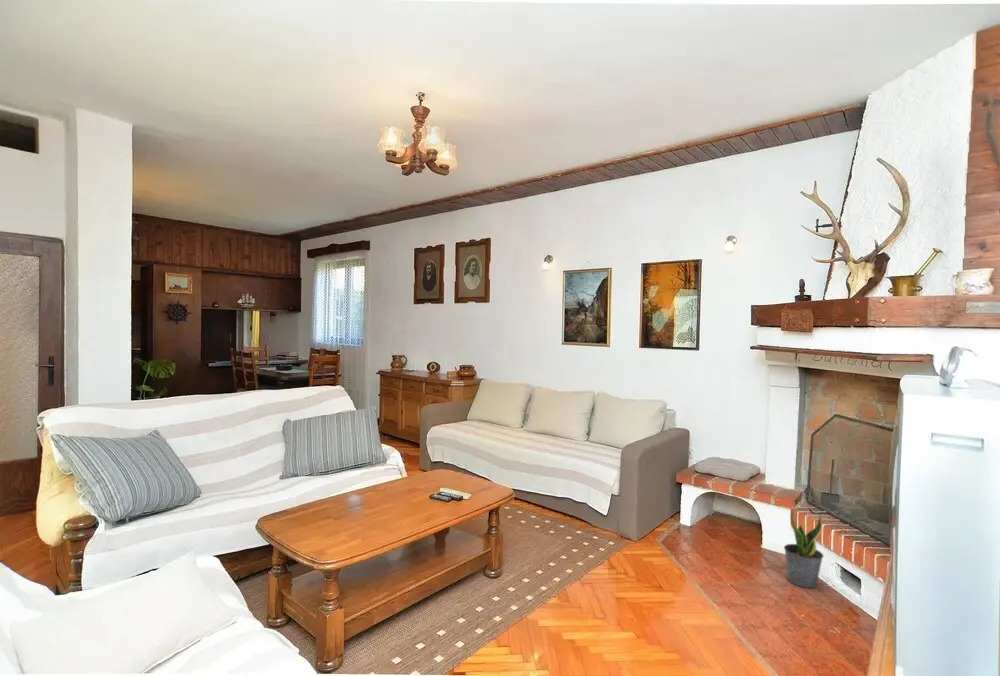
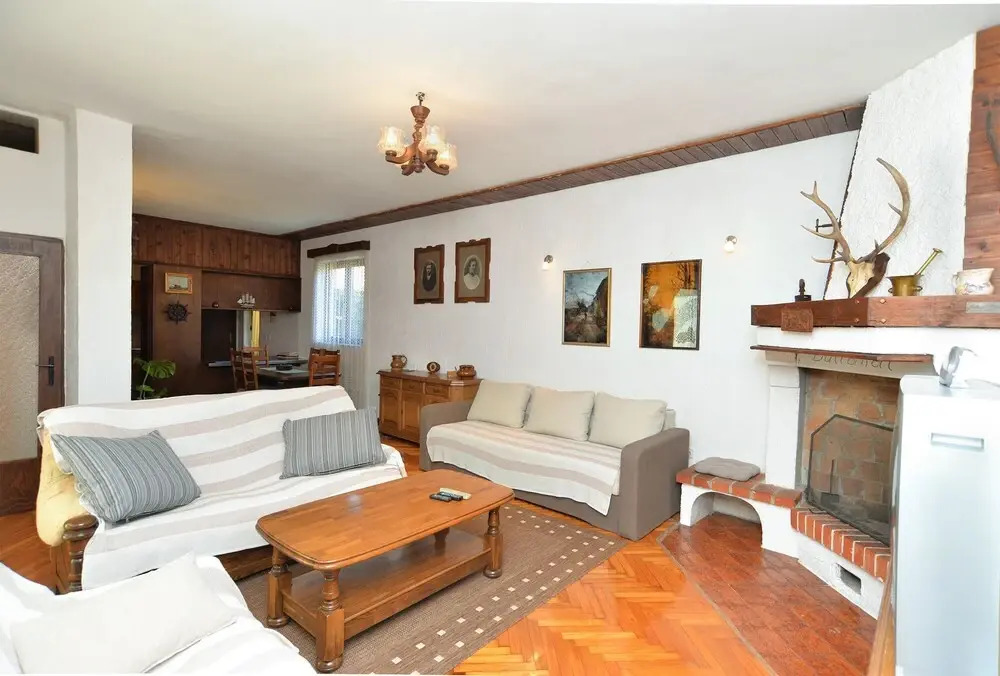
- potted plant (803, 544)
